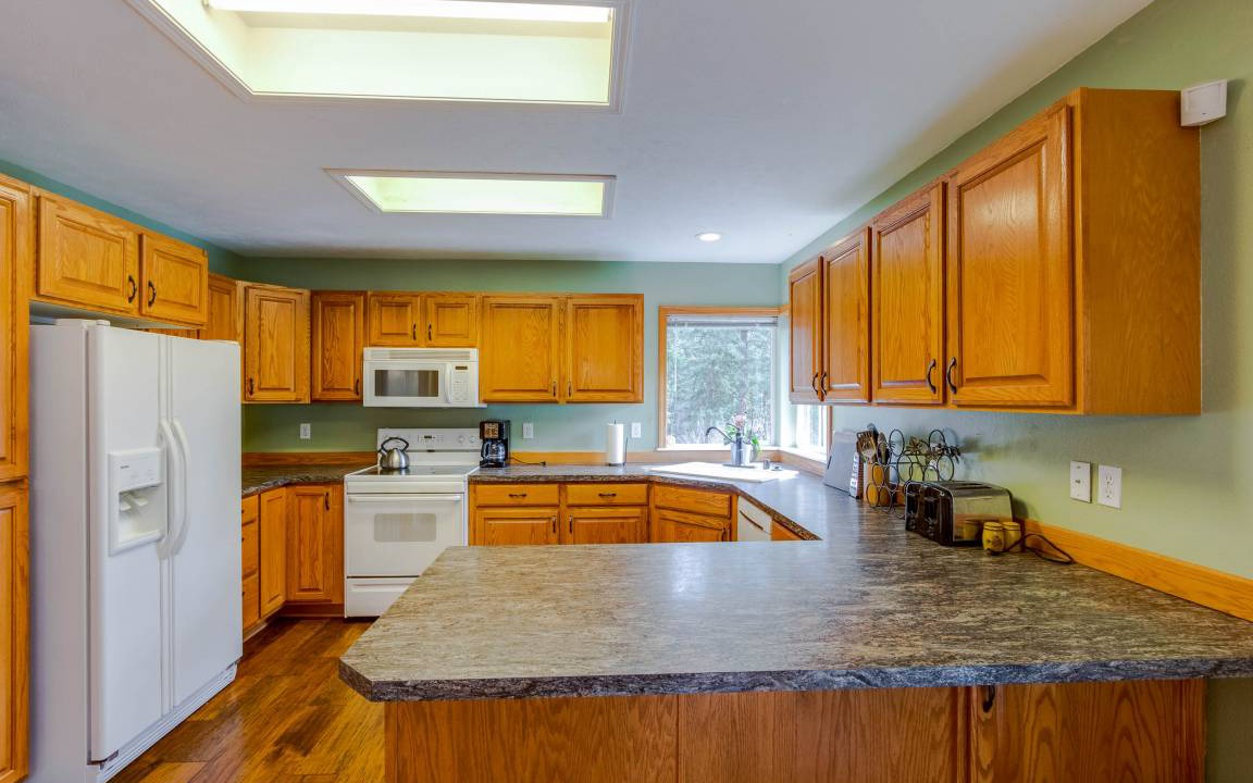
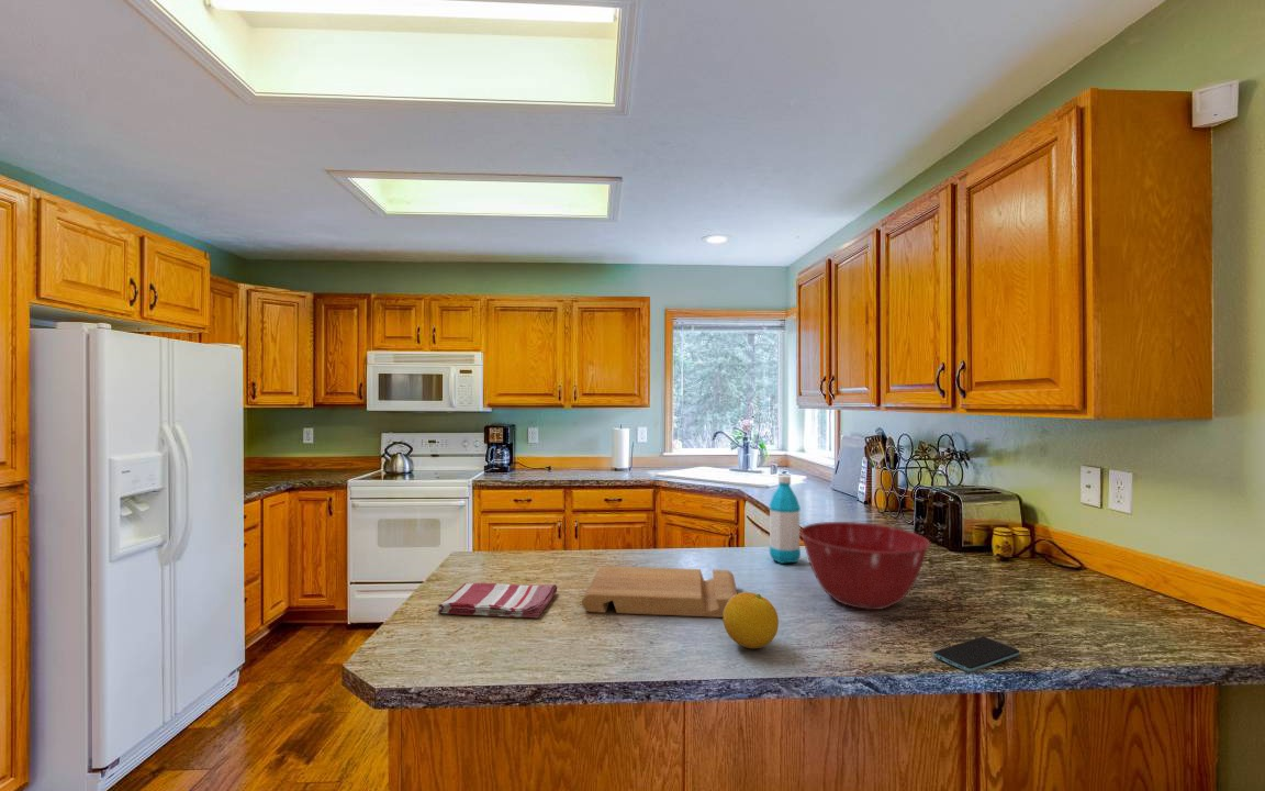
+ mixing bowl (862, 567)
+ cutting board (662, 589)
+ water bottle (784, 517)
+ dish towel (500, 597)
+ fruit (750, 620)
+ smartphone (976, 653)
